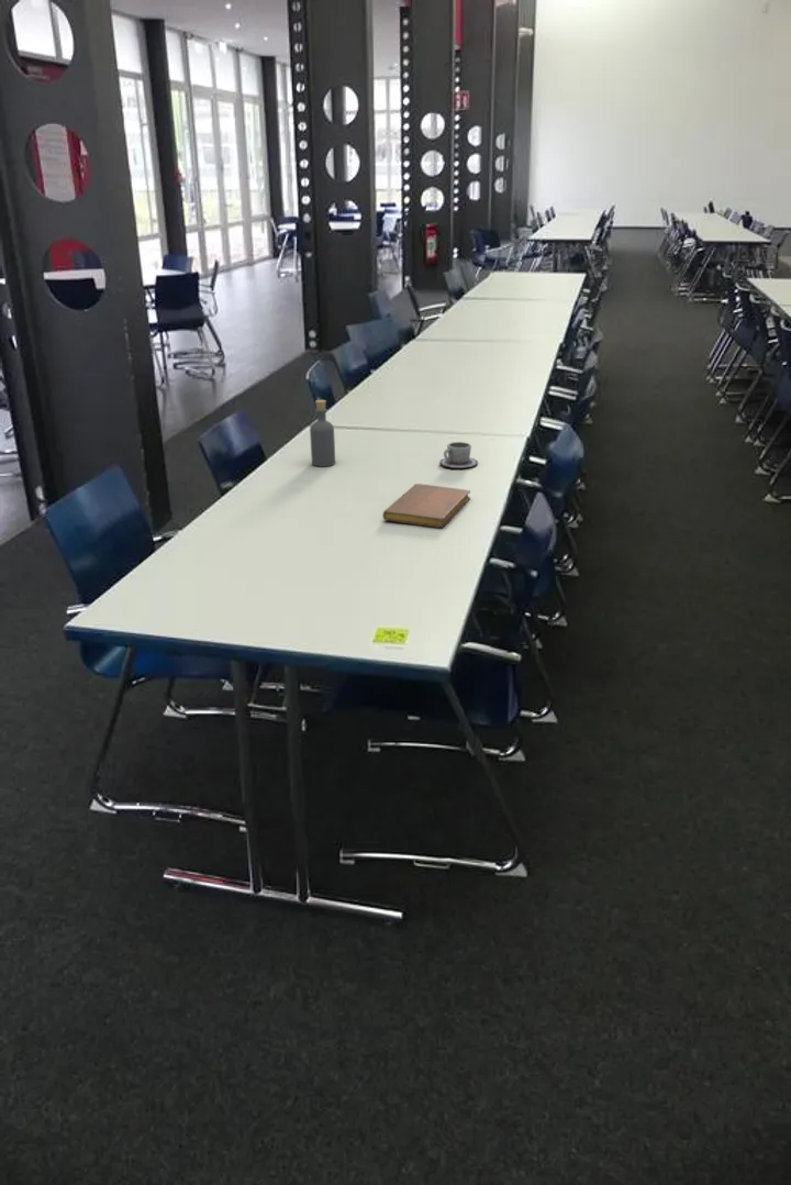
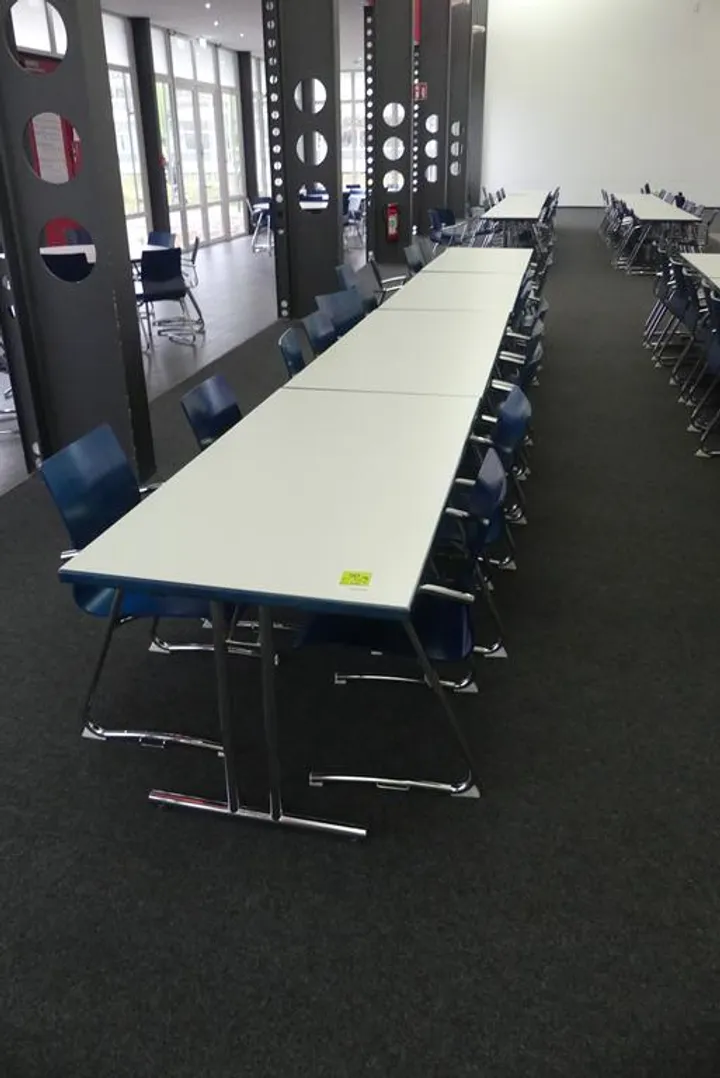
- cup (458, 454)
- bottle (322, 432)
- notebook (427, 503)
